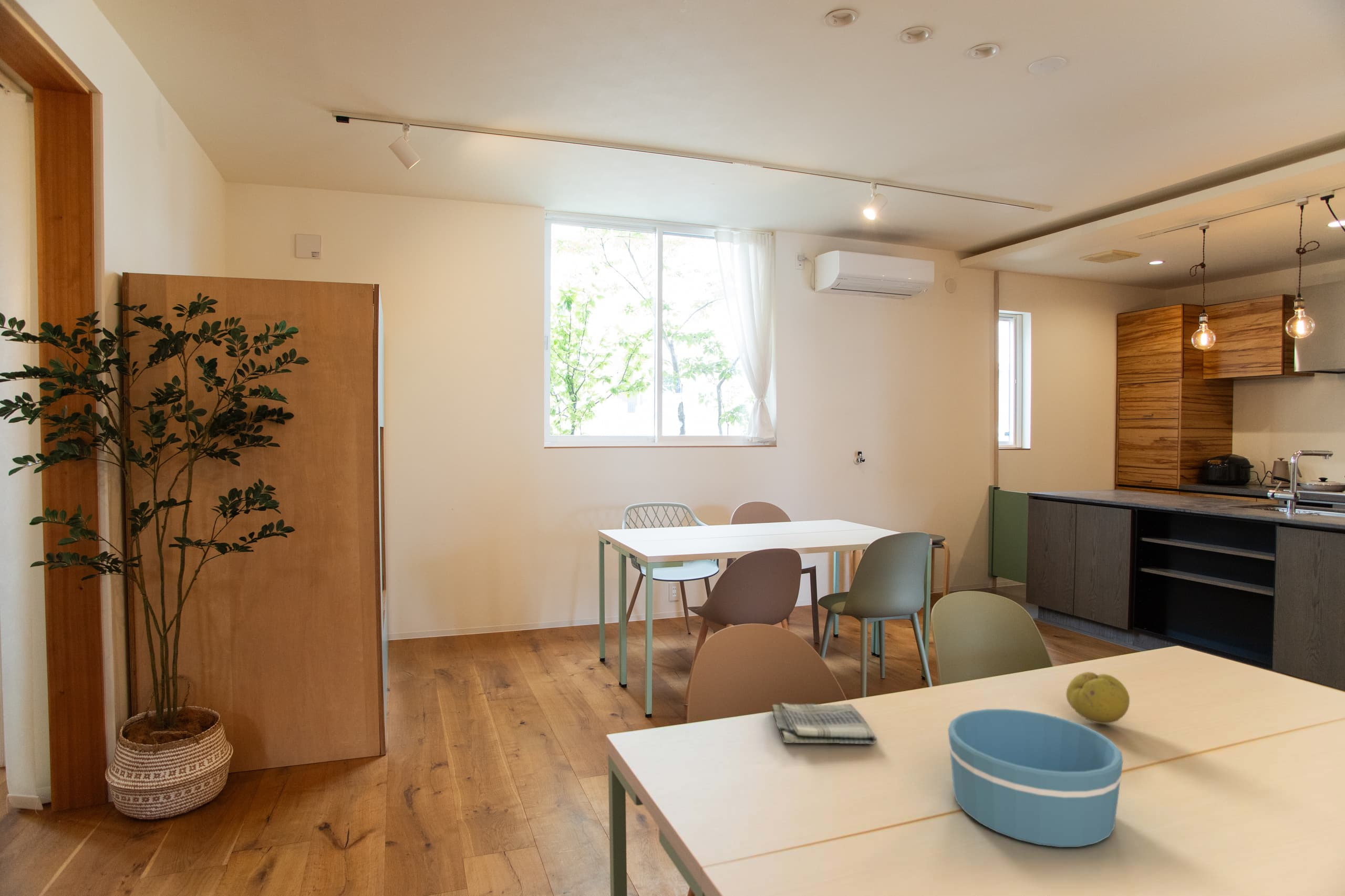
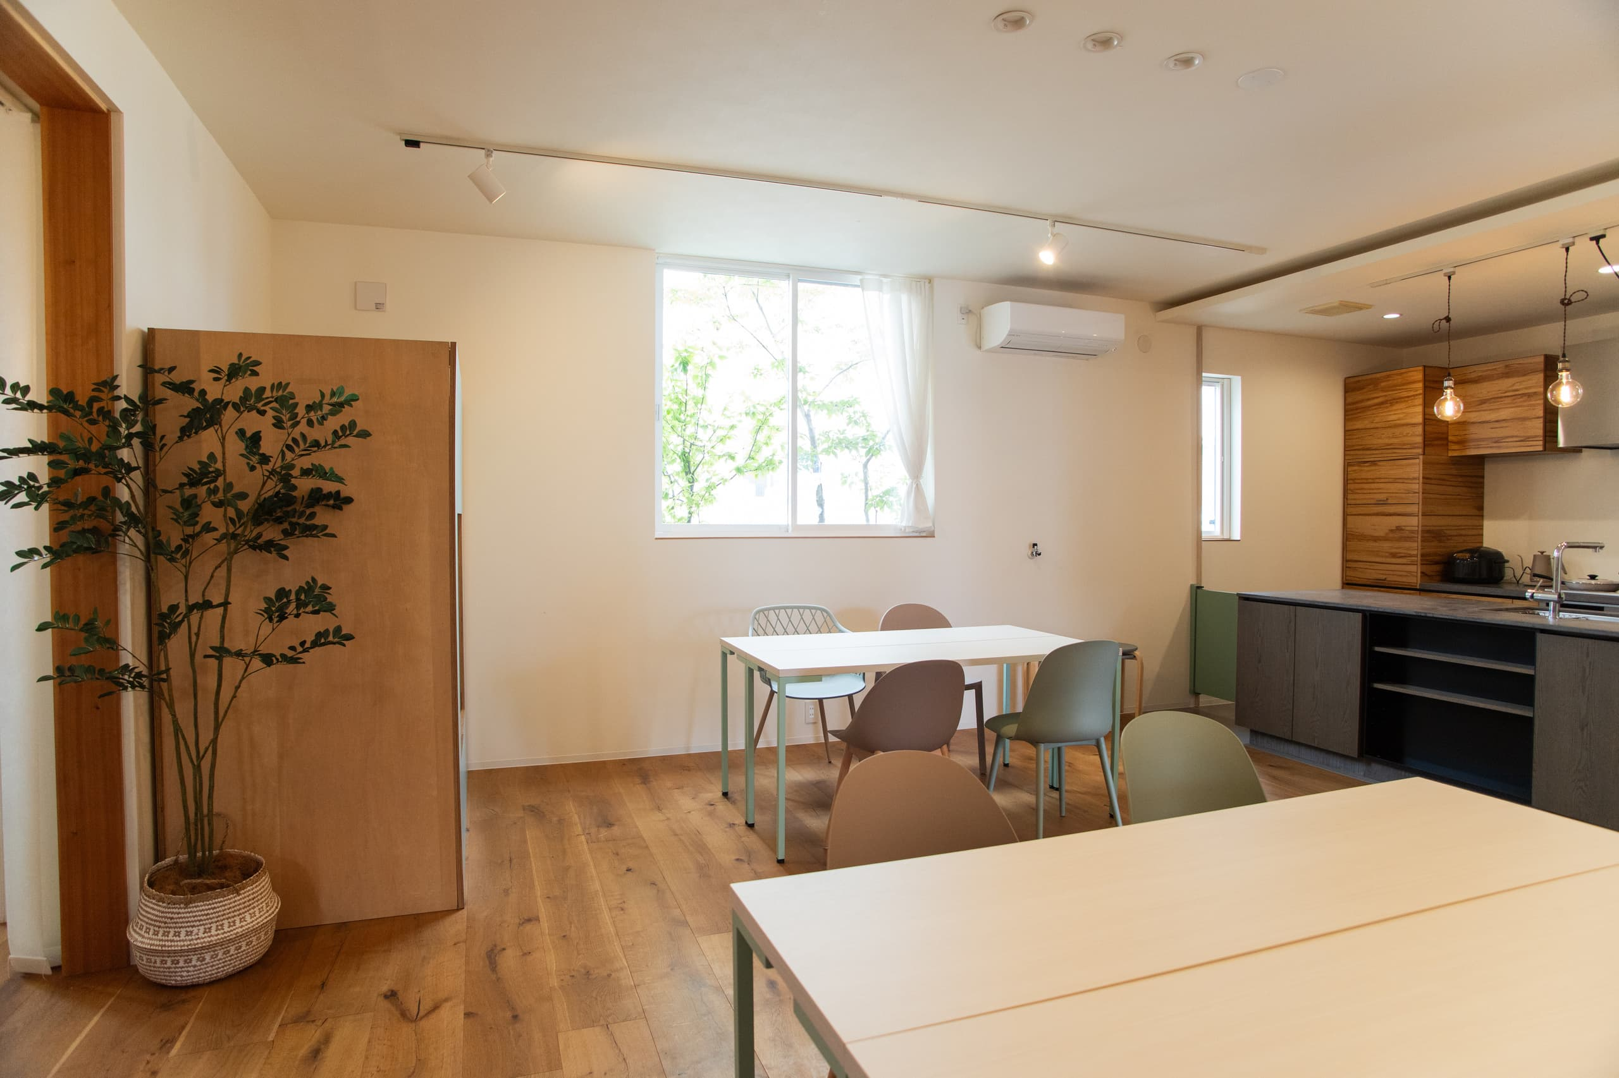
- dish towel (820, 720)
- fruit (1098, 698)
- bowl (1031, 773)
